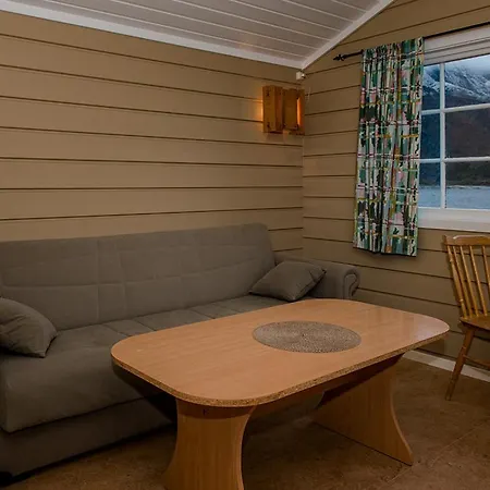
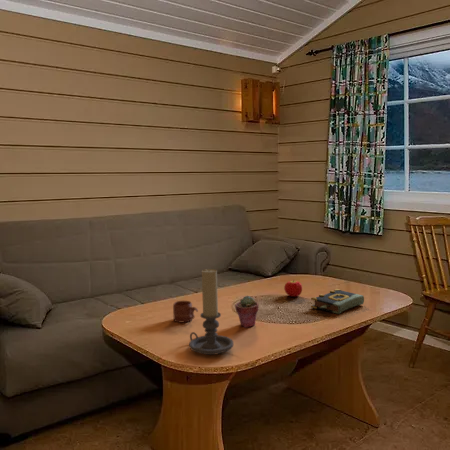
+ mug (186, 312)
+ fruit (293, 287)
+ book (335, 301)
+ potted succulent (247, 310)
+ candle holder (207, 308)
